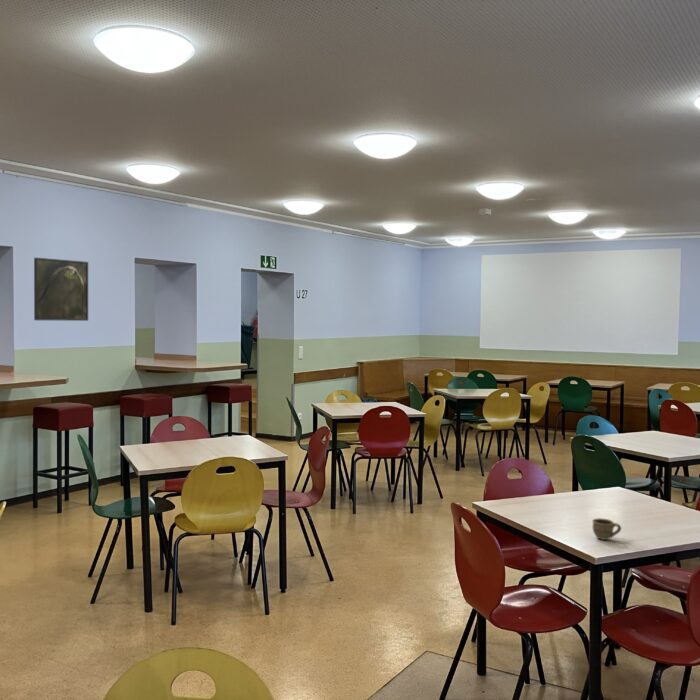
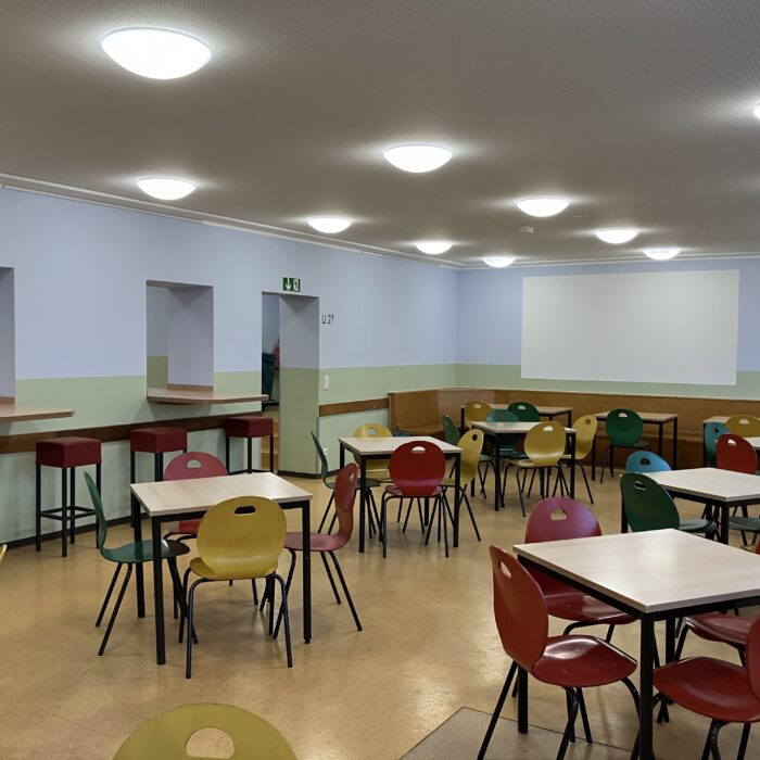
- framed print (62, 290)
- cup (606, 530)
